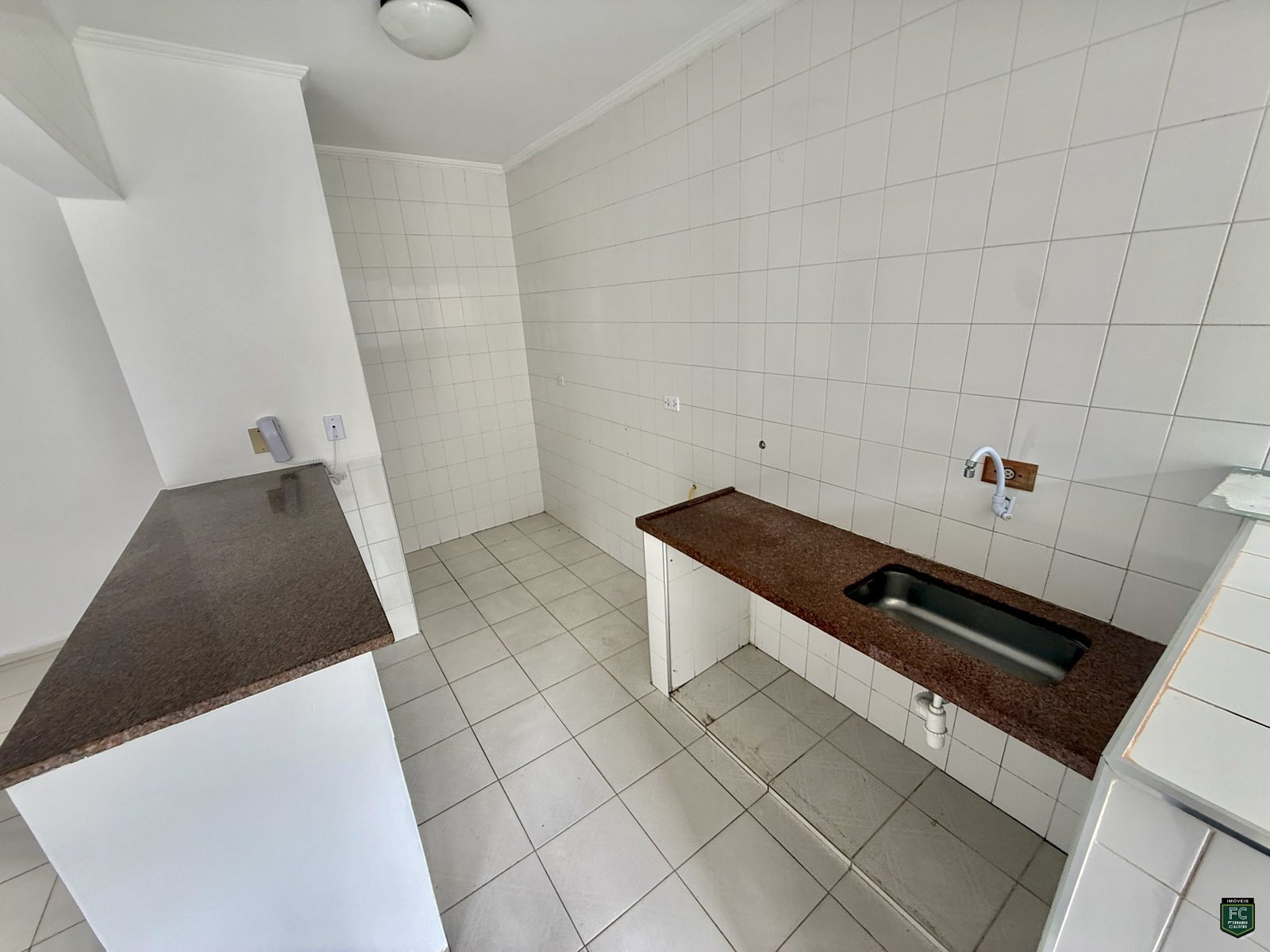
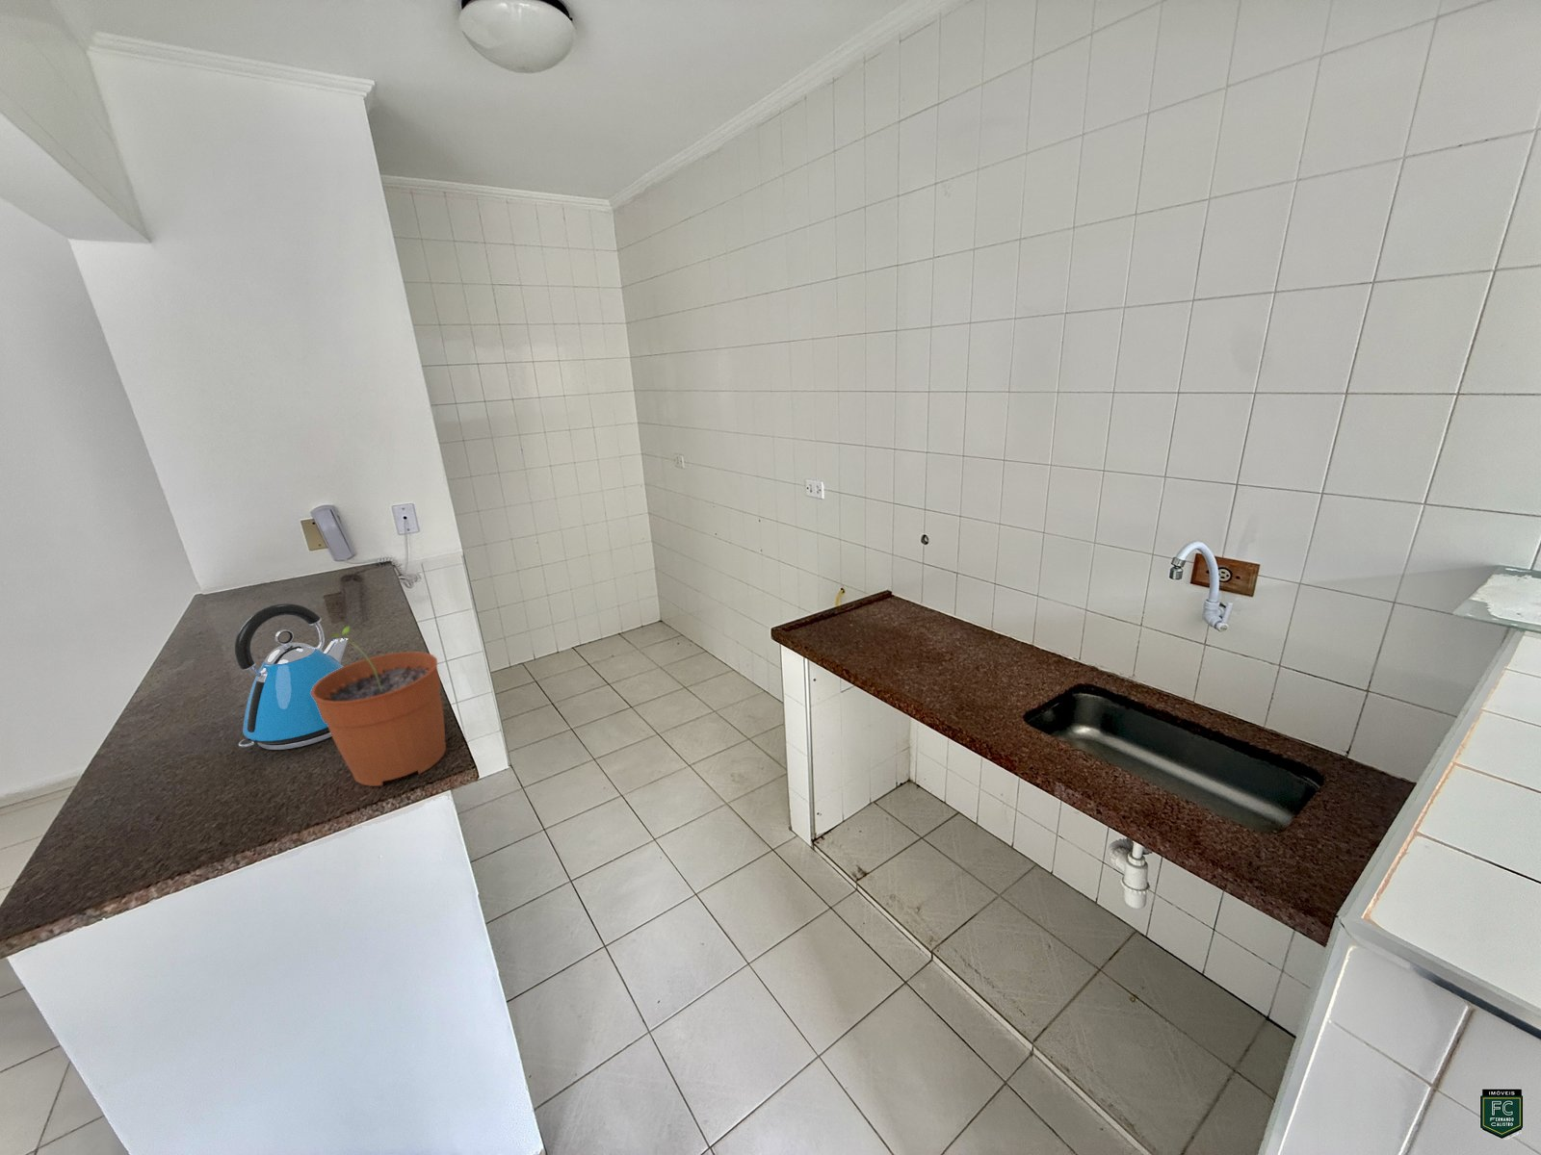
+ plant pot (382, 696)
+ kettle (290, 668)
